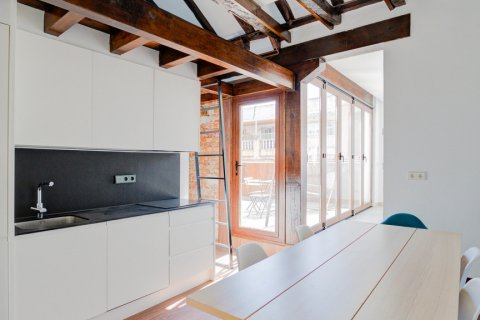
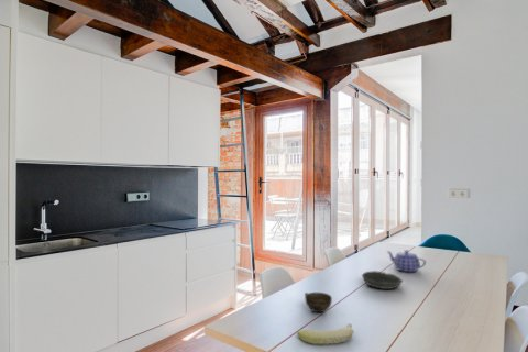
+ bowl (382, 280)
+ cup (316, 302)
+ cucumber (331, 331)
+ teapot (405, 260)
